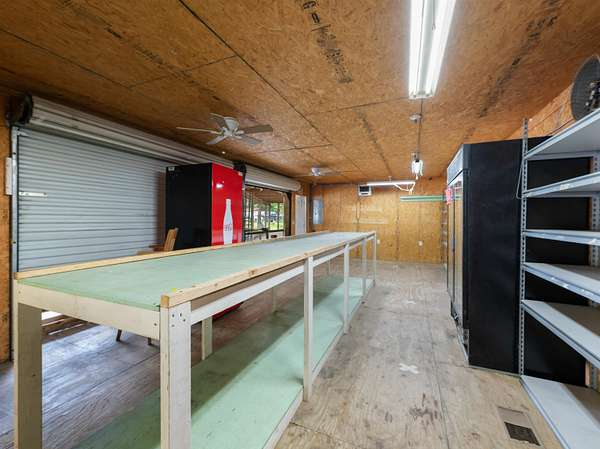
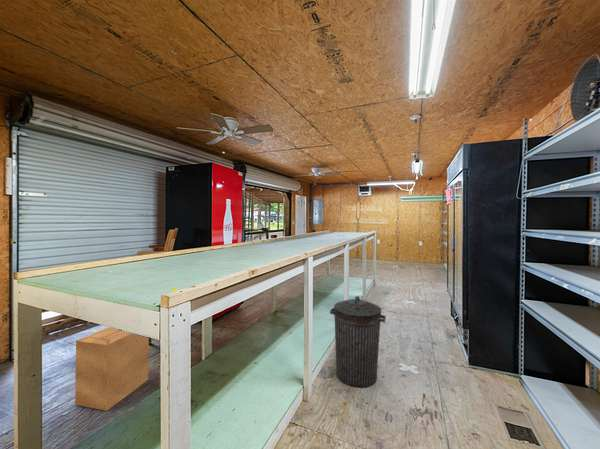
+ cardboard box (114, 361)
+ trash can (356, 336)
